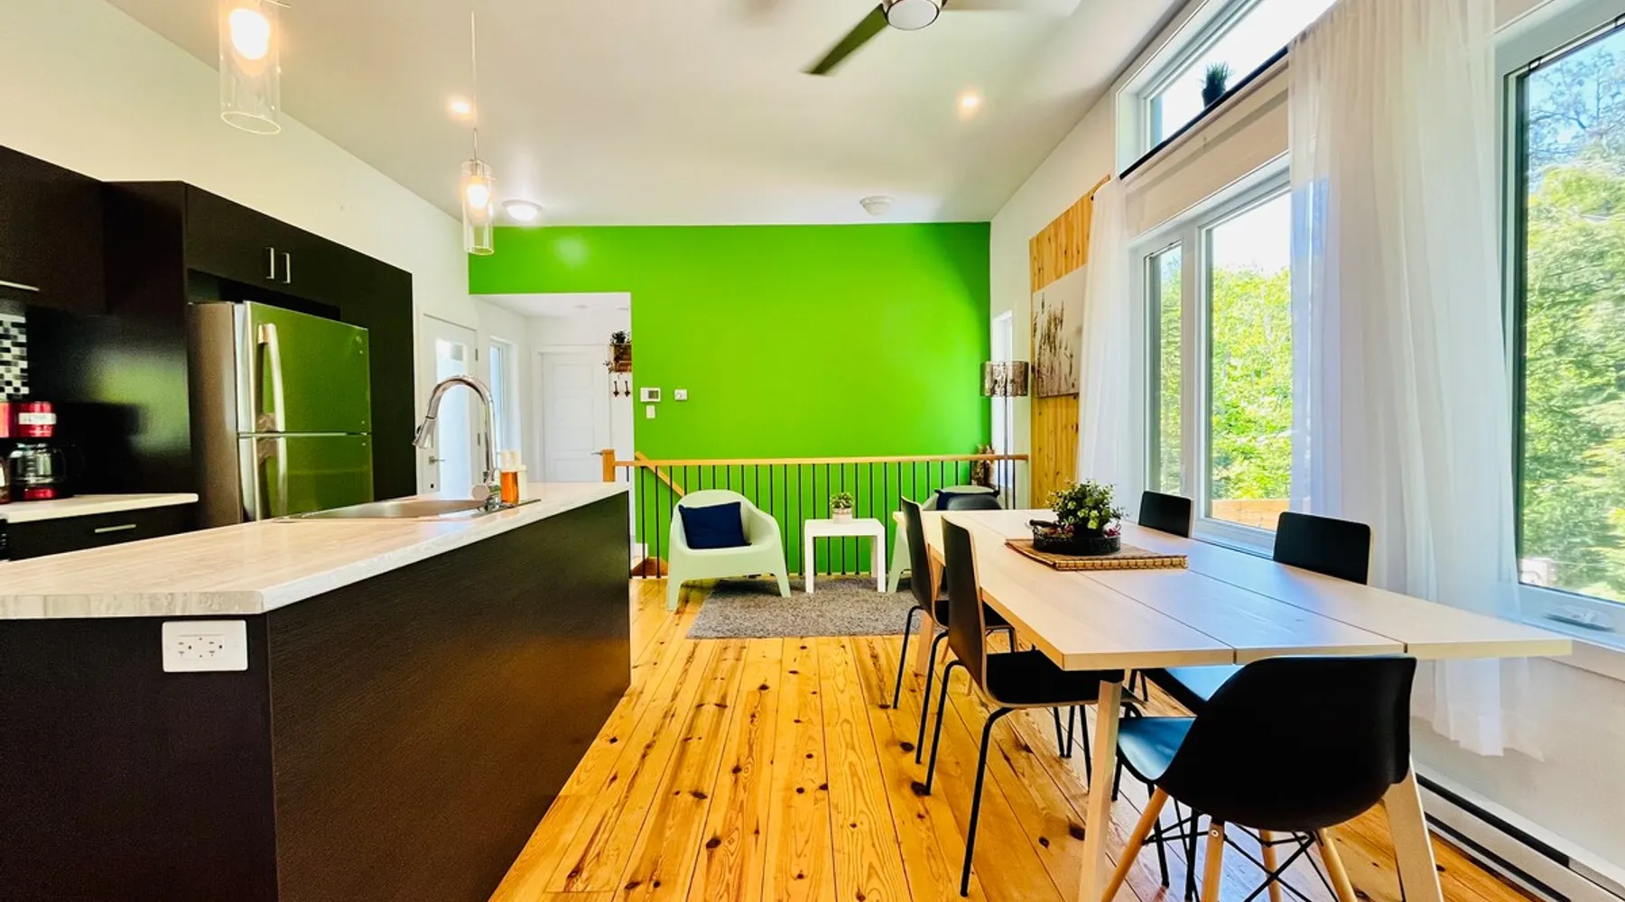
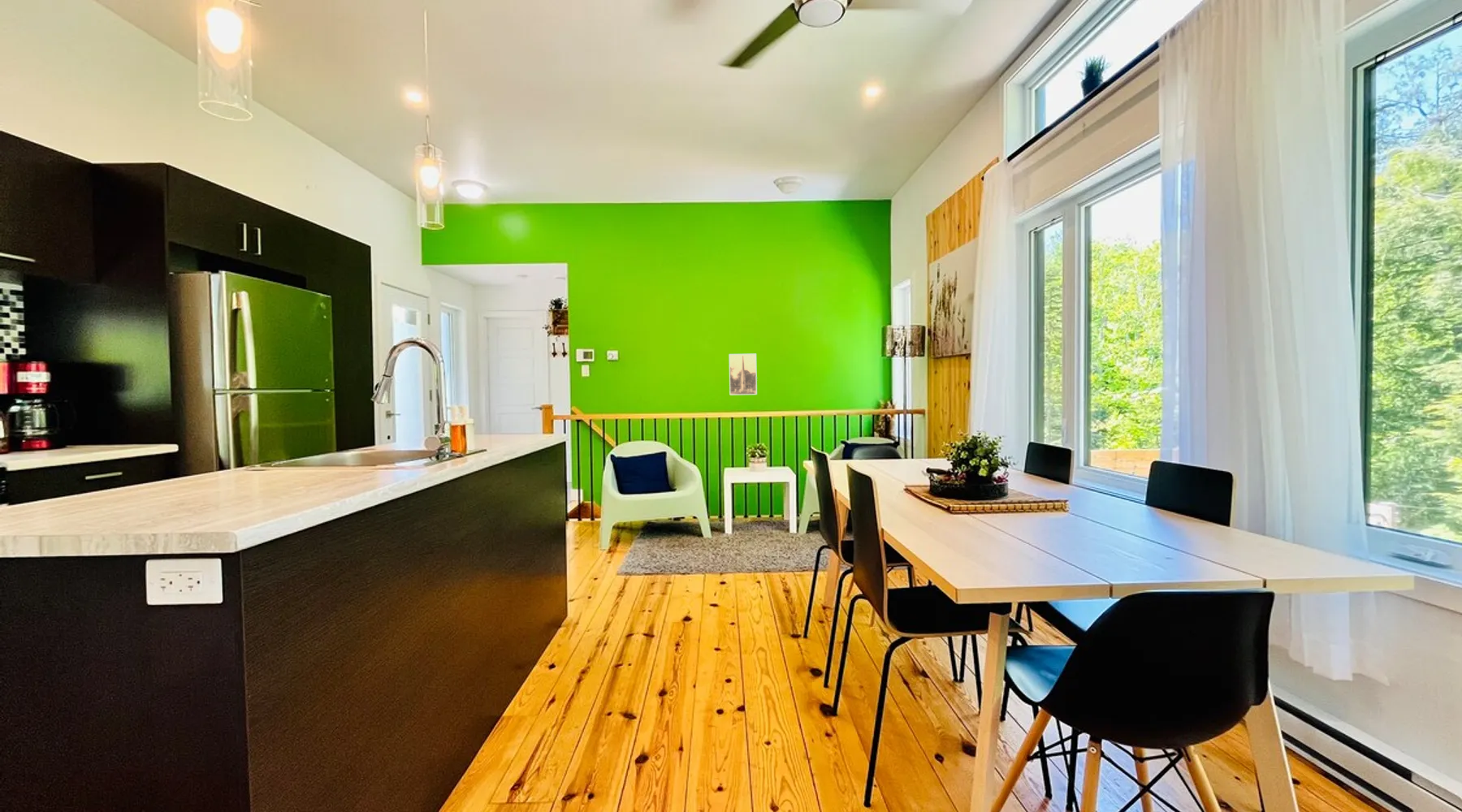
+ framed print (742, 374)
